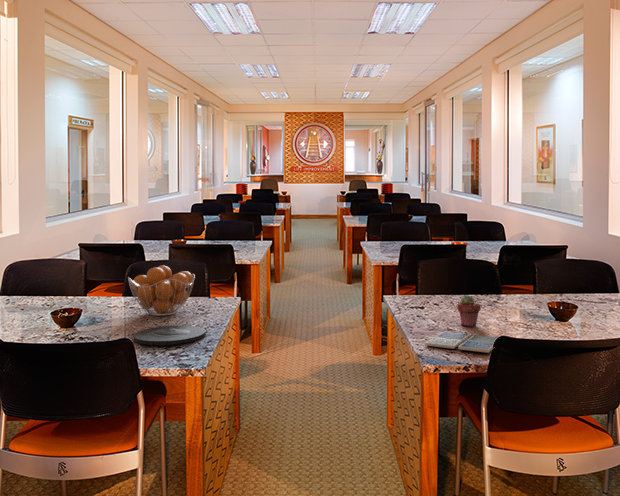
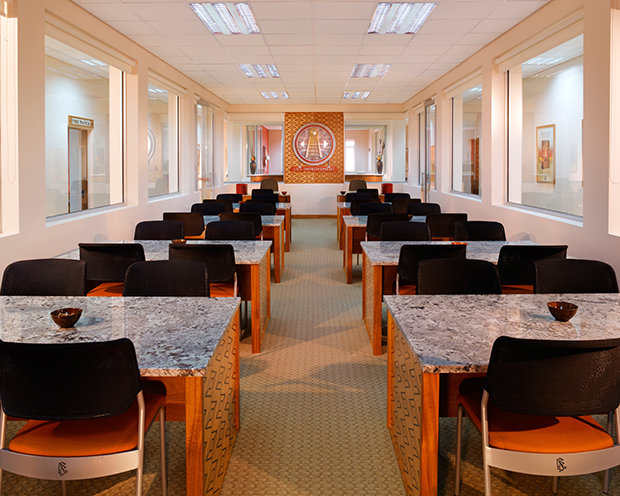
- fruit basket (162, 289)
- potted succulent (468, 310)
- plate (170, 332)
- drink coaster (464, 340)
